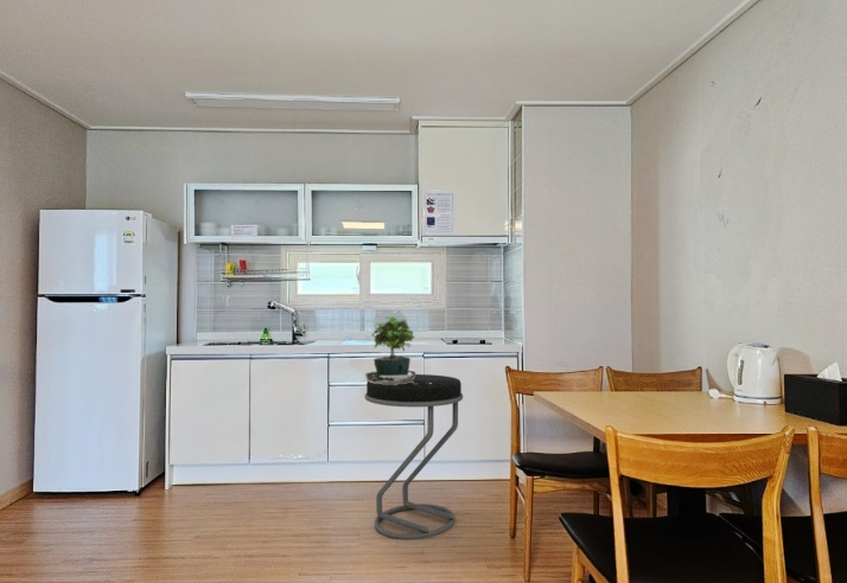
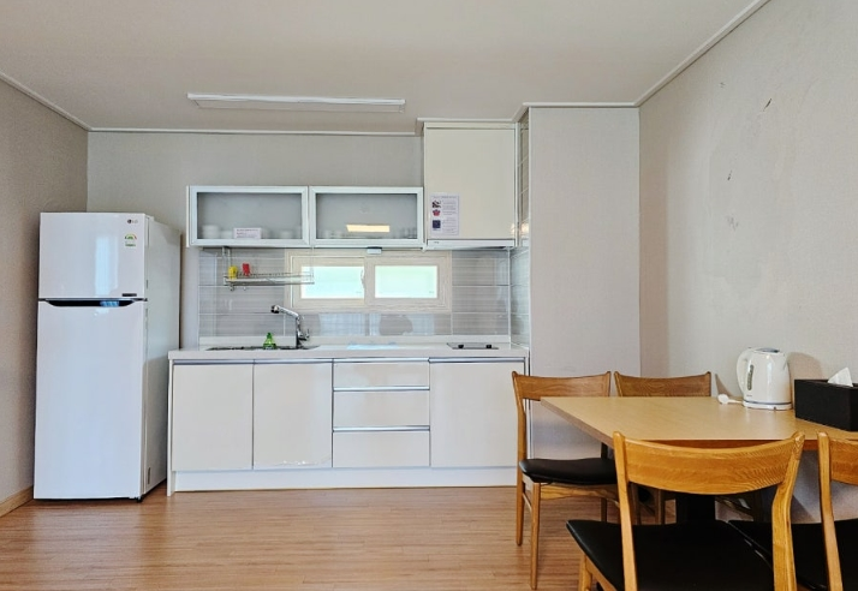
- stool (413, 450)
- potted plant (396, 347)
